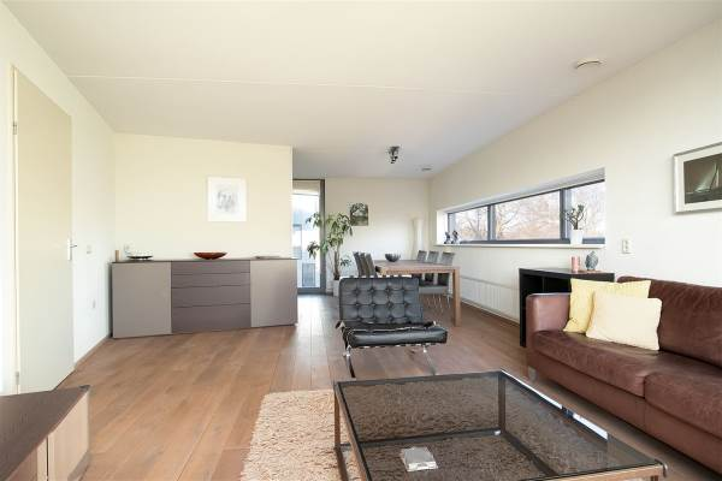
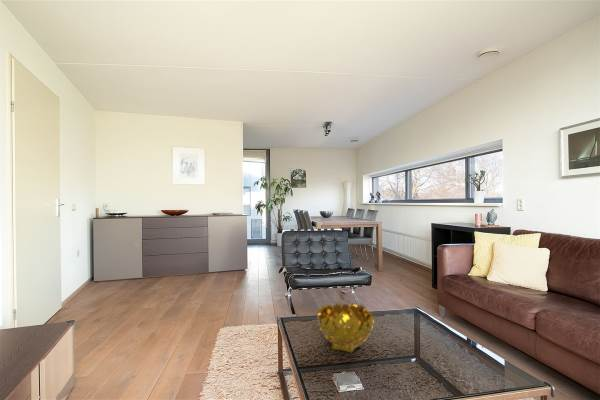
+ decorative bowl (345, 327)
